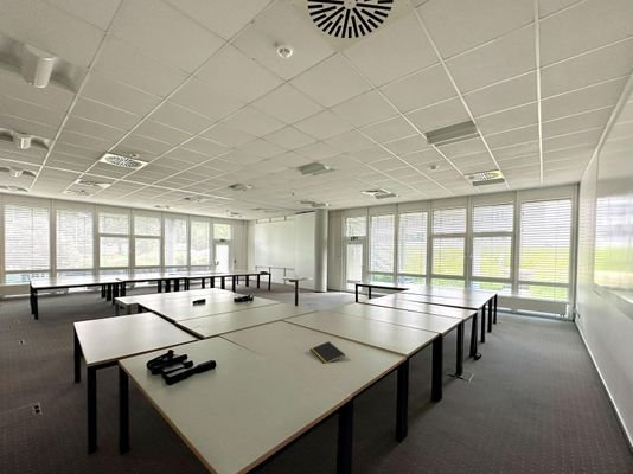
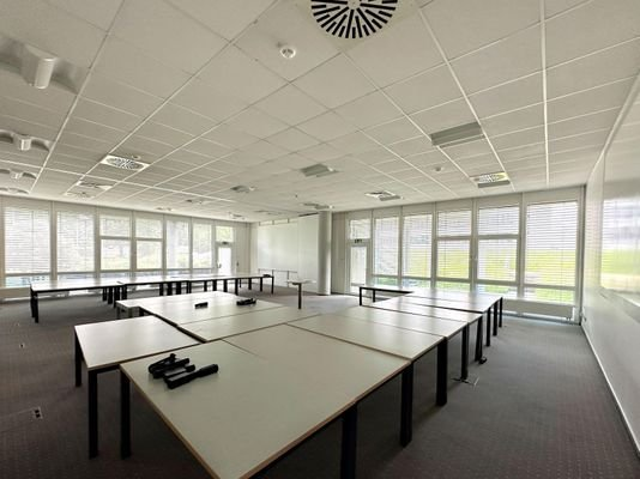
- notepad (326, 352)
